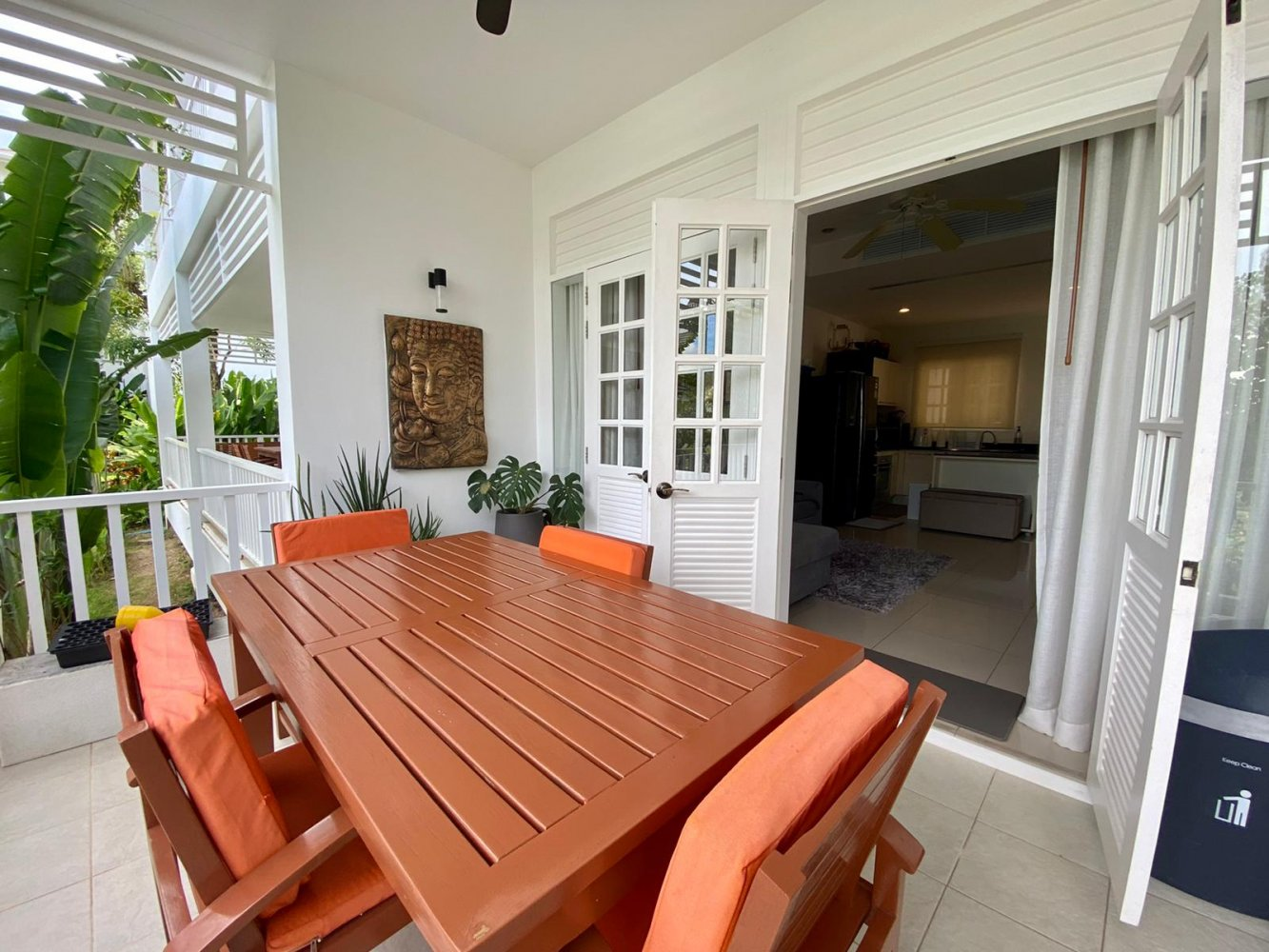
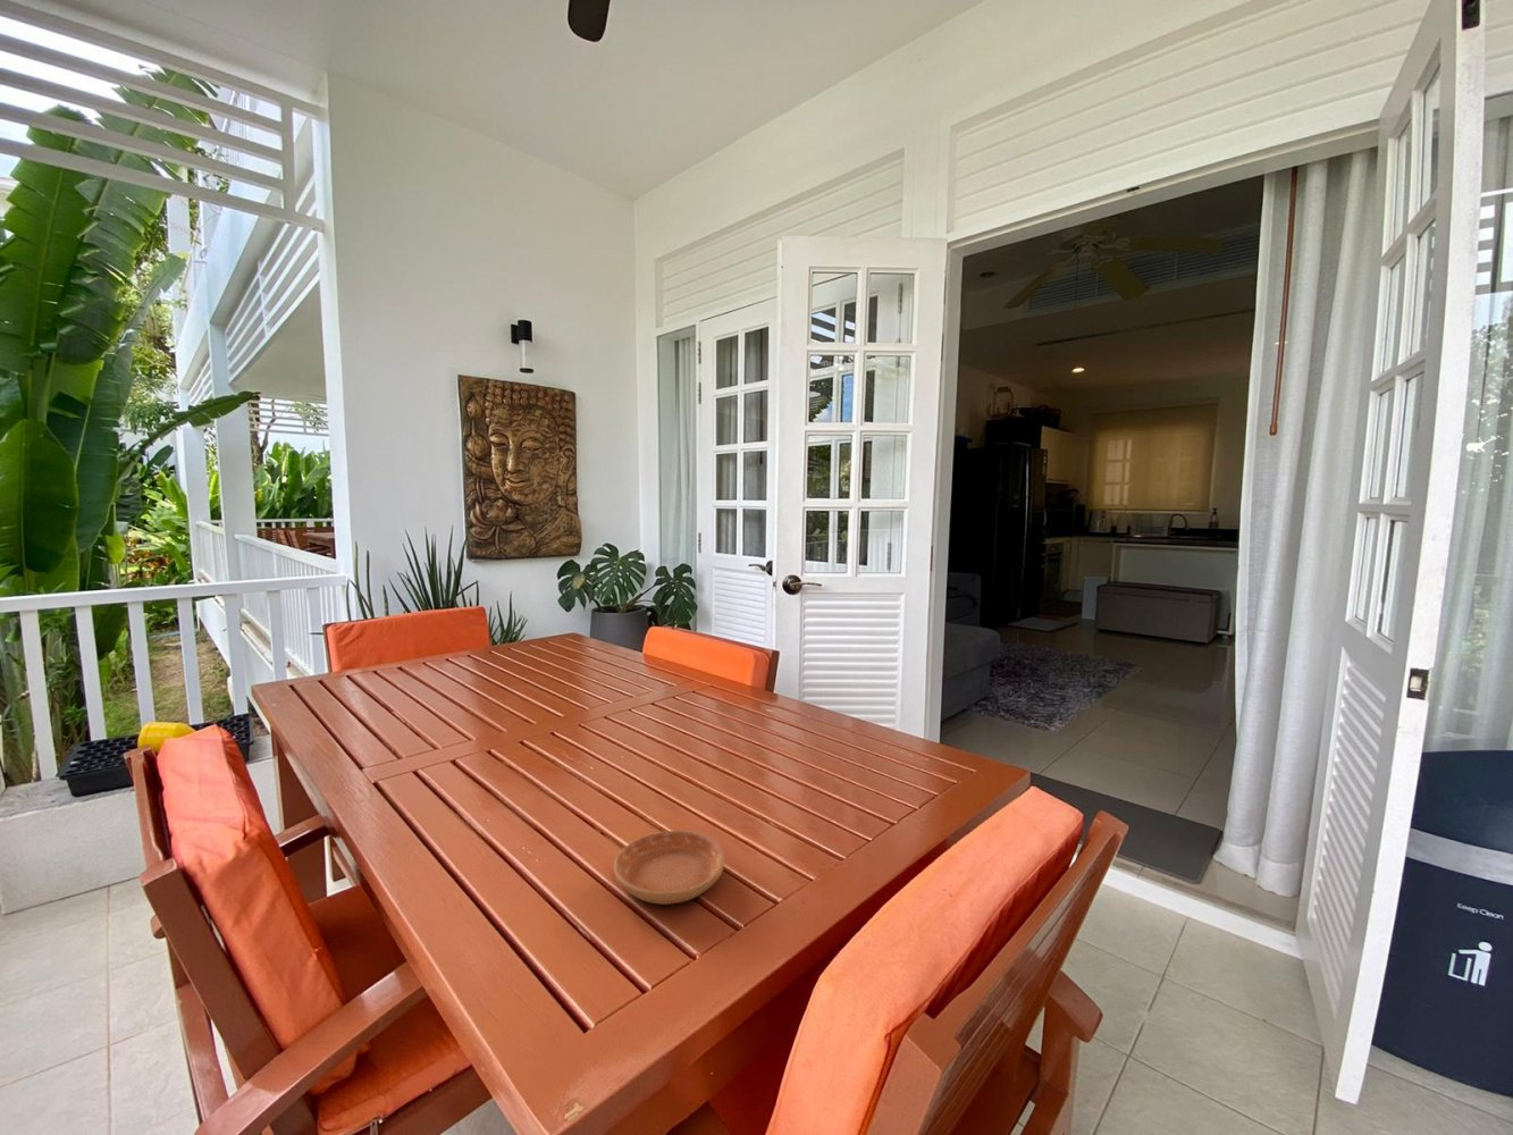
+ saucer (670, 867)
